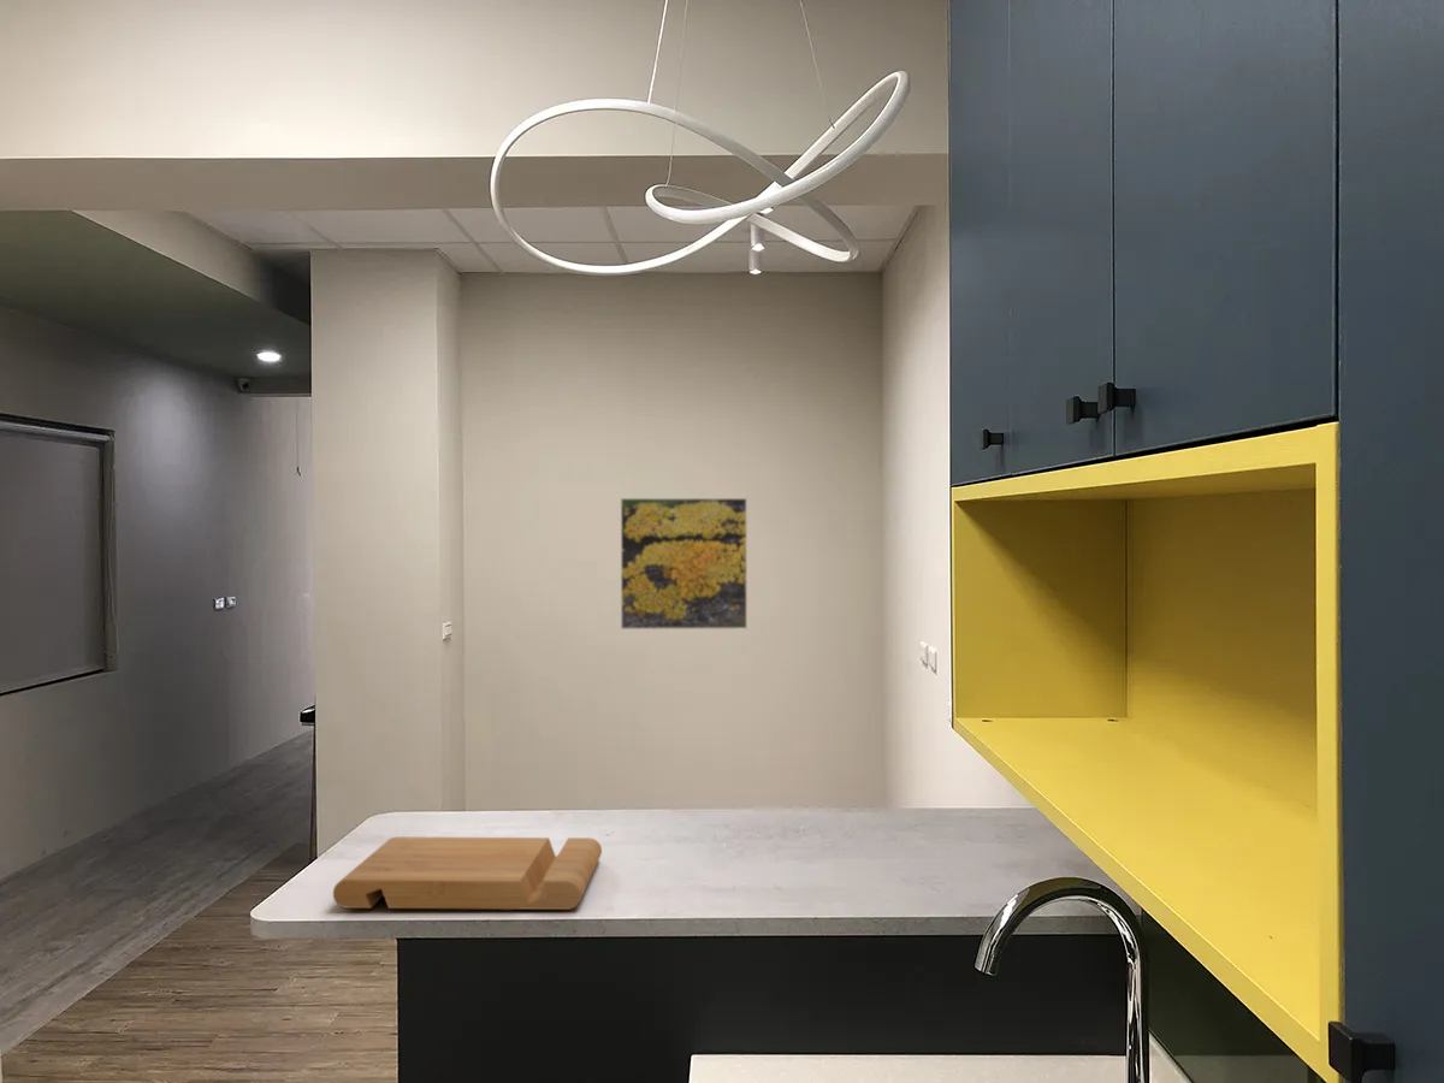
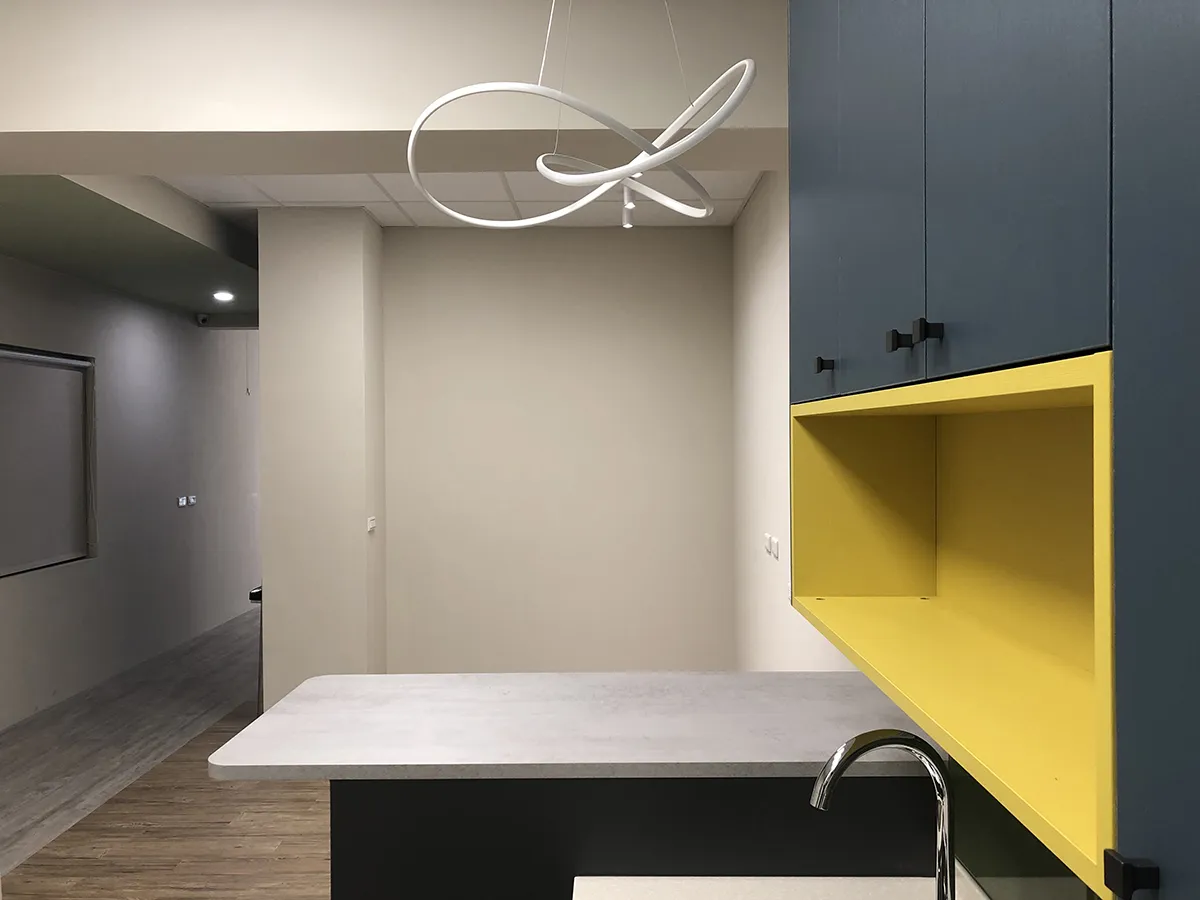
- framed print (683, 563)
- cutting board (475, 870)
